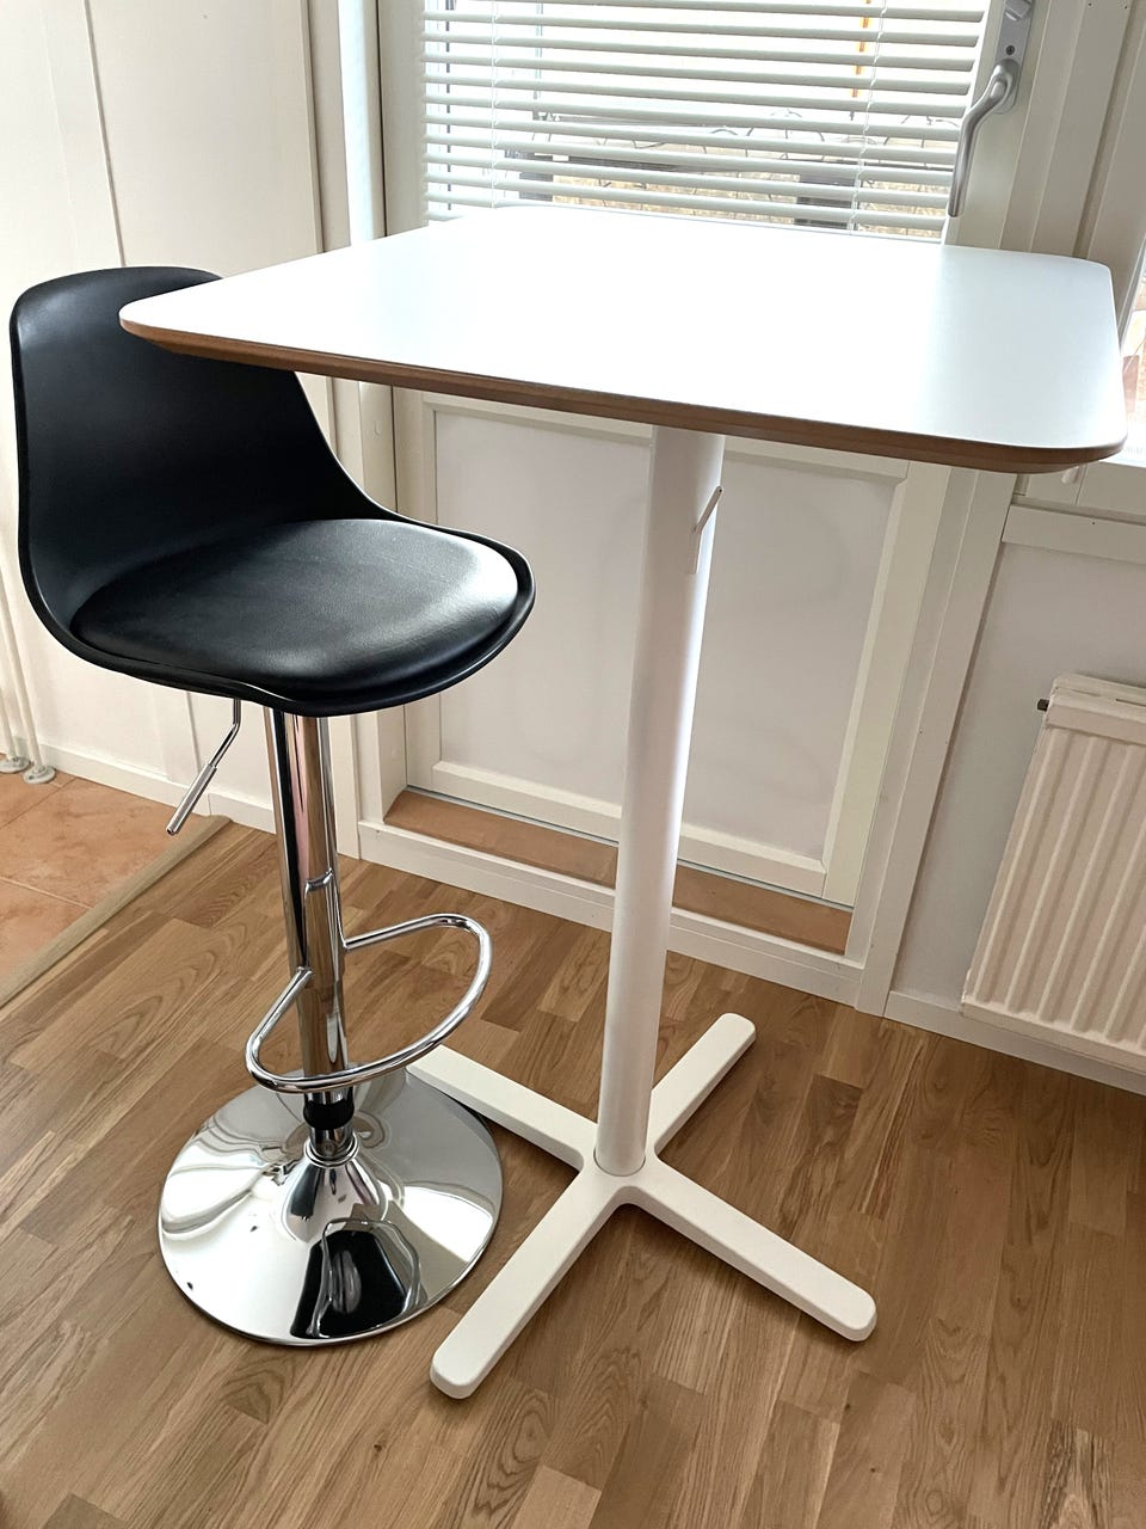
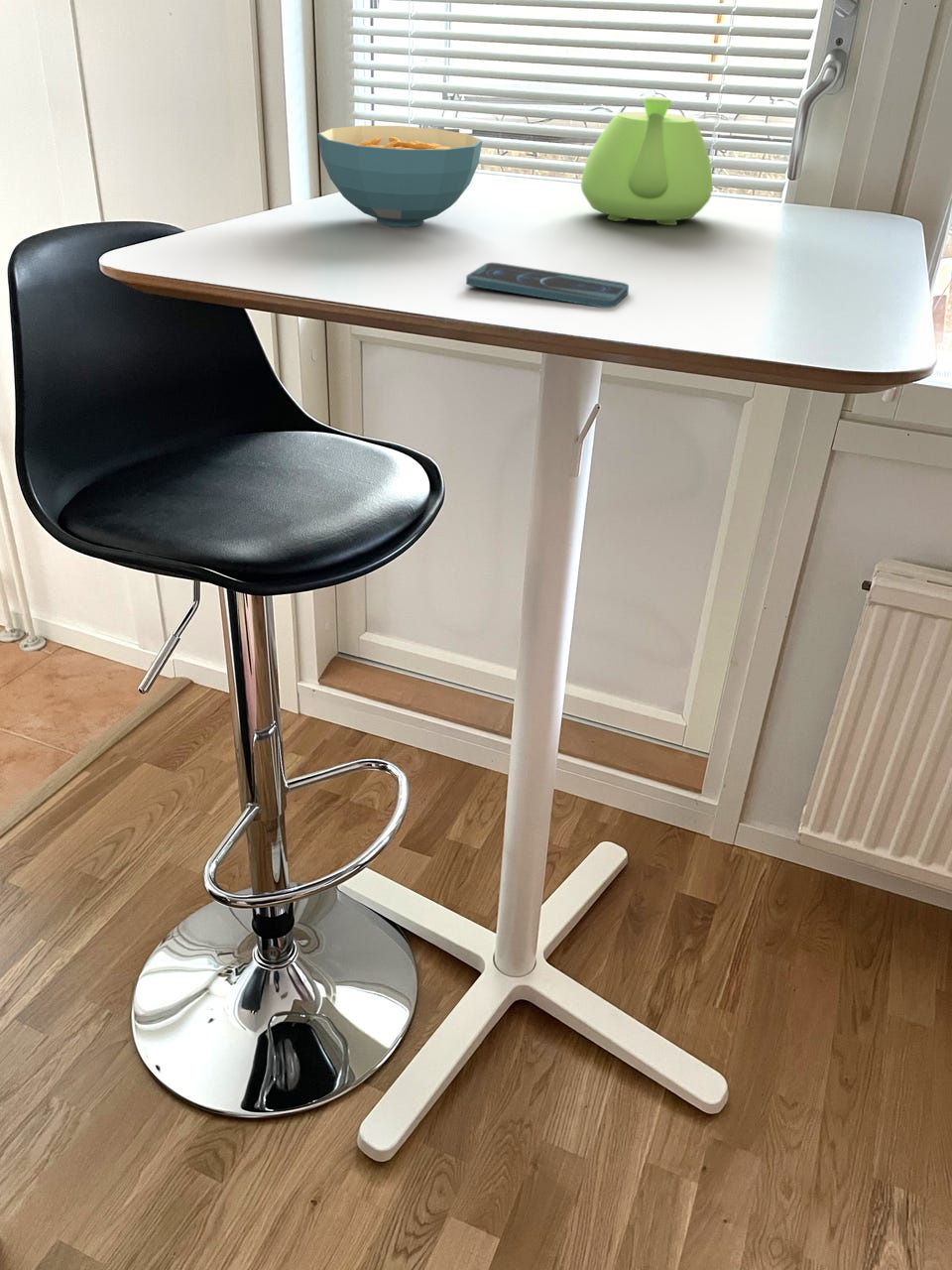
+ cereal bowl (400, 180)
+ smartphone (547, 284)
+ teapot (650, 159)
